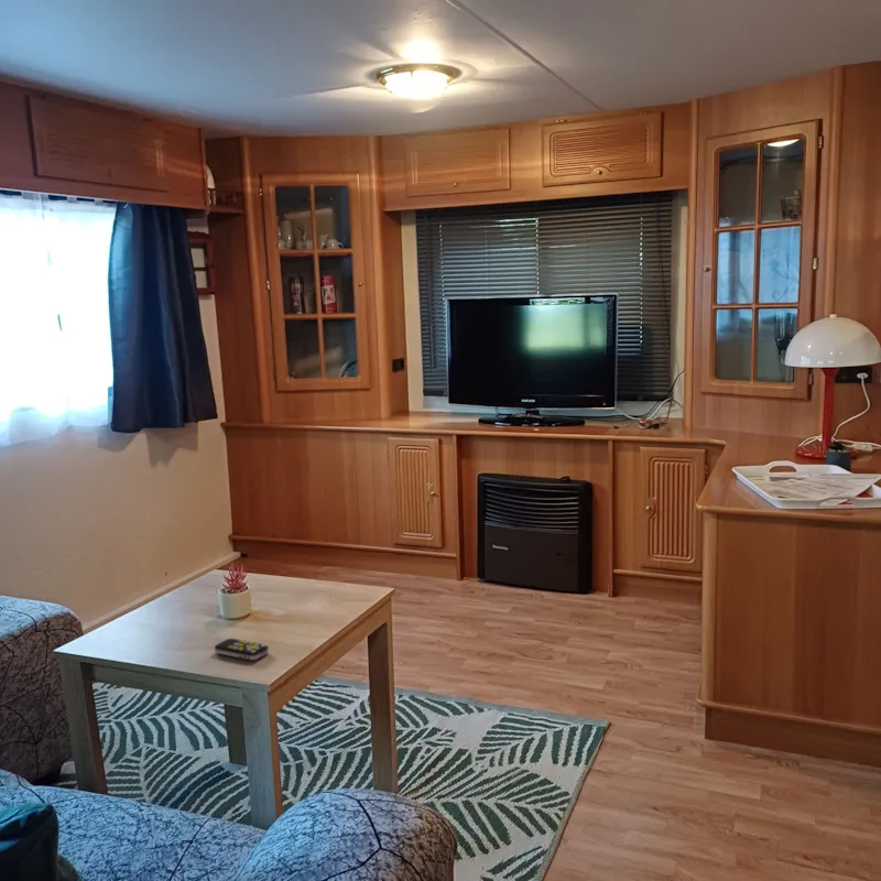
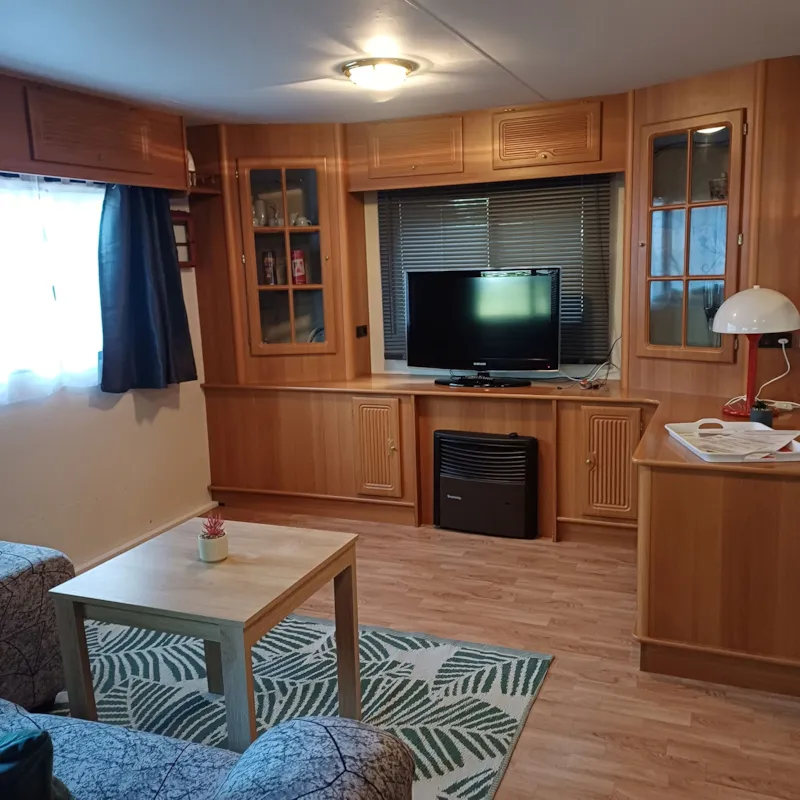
- remote control (241, 649)
